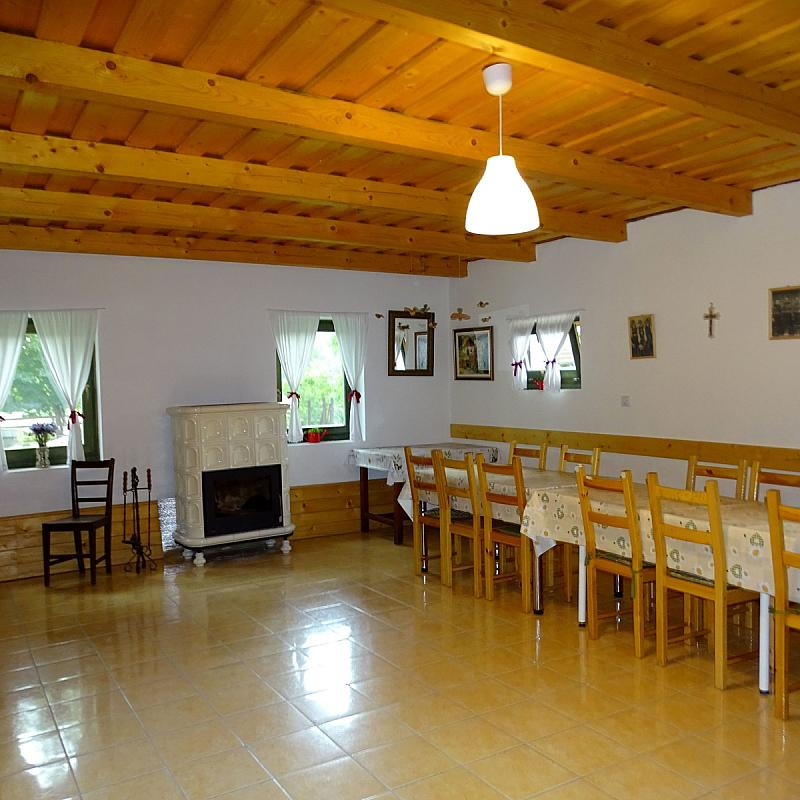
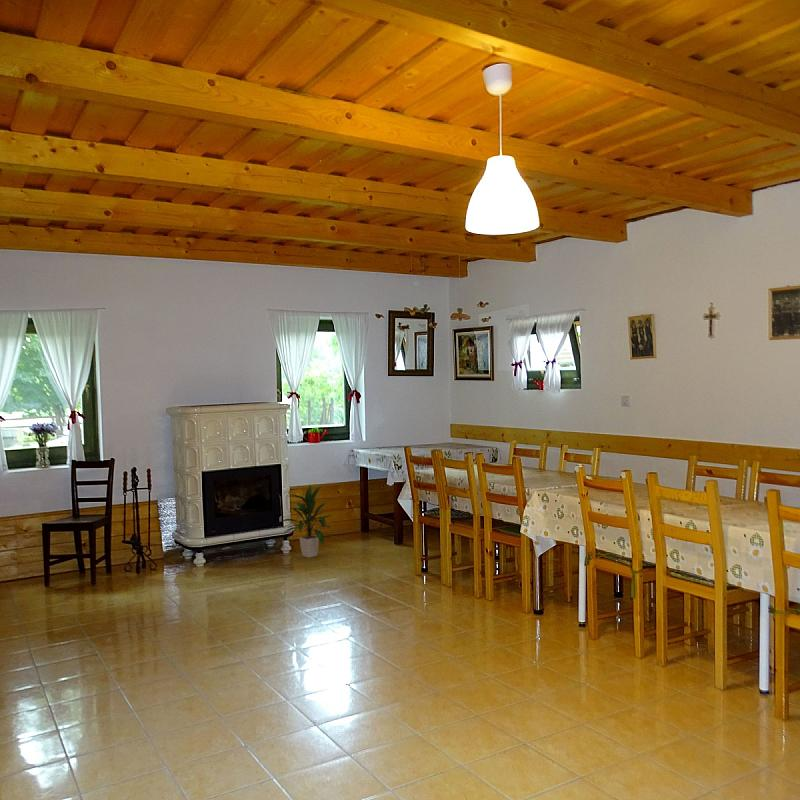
+ indoor plant (308, 521)
